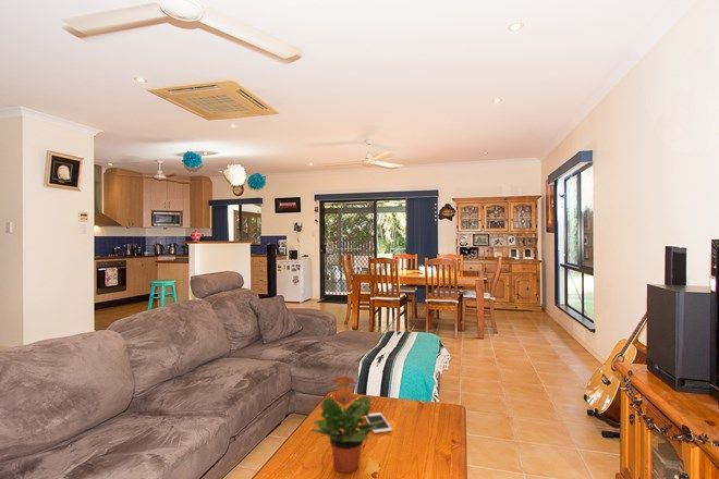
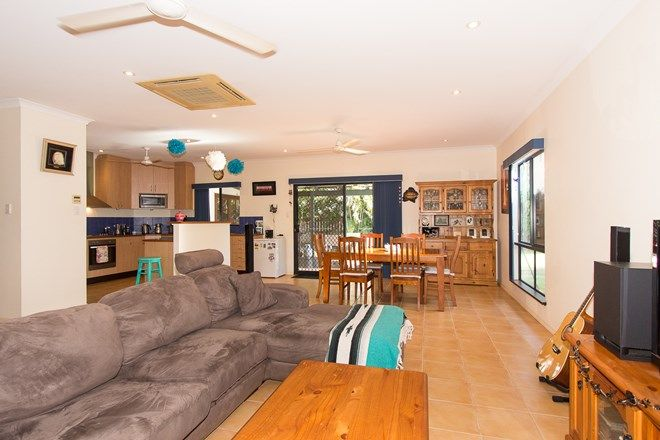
- cell phone (377, 420)
- potted plant (344, 422)
